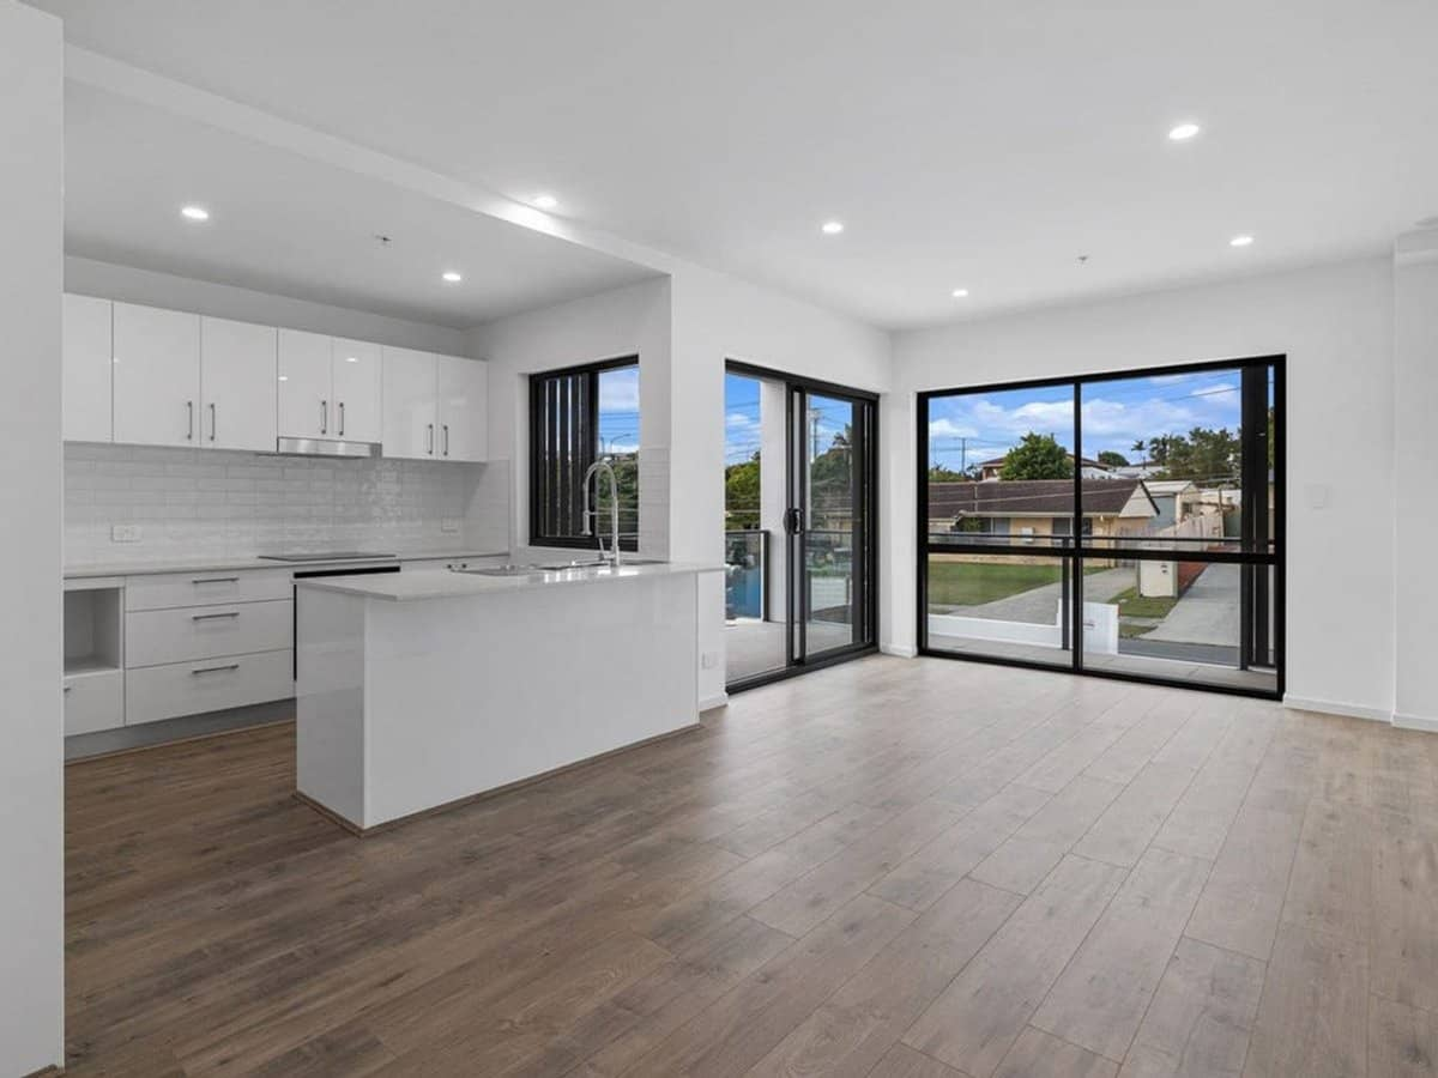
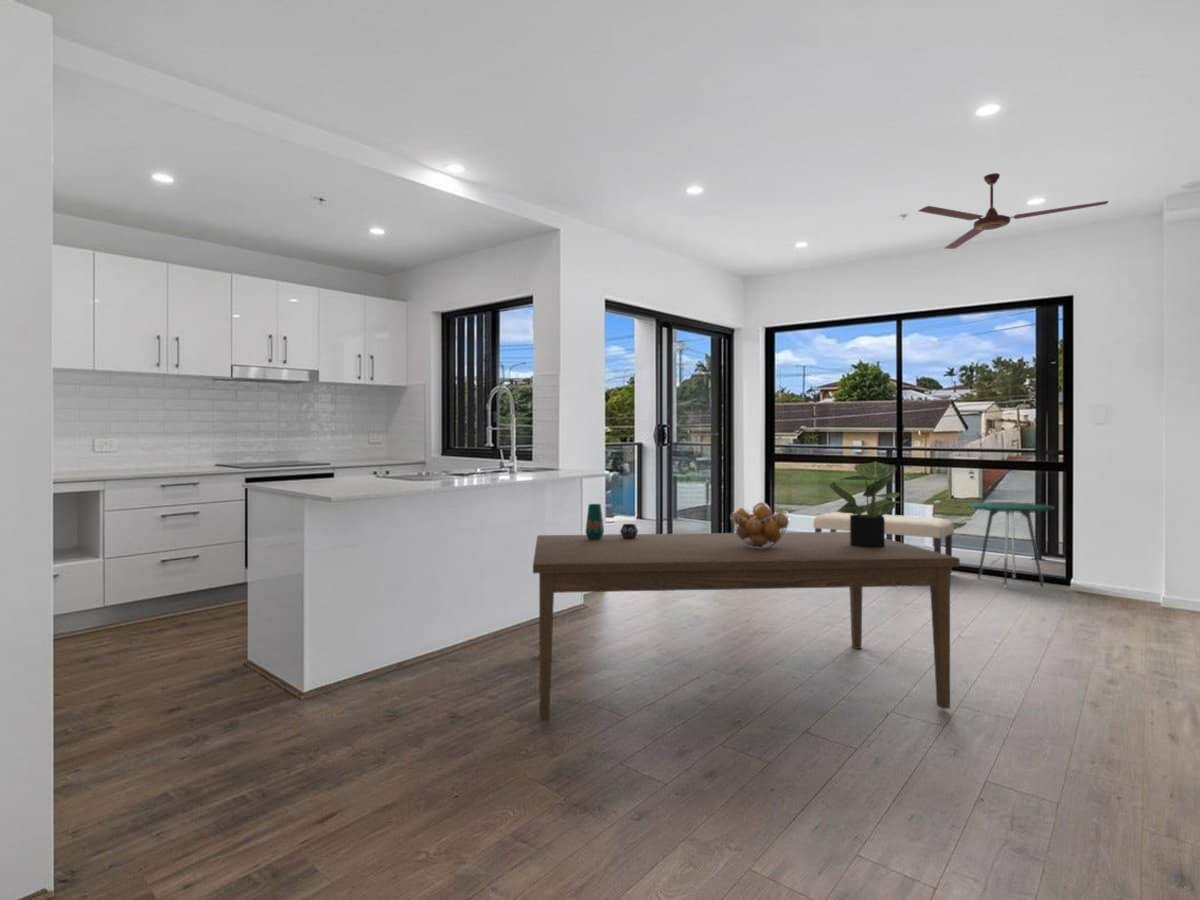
+ side table (1007, 543)
+ fruit basket (759, 524)
+ vase (602, 520)
+ potted plant (874, 503)
+ bench (885, 533)
+ dining table (723, 589)
+ ceiling fan (1017, 214)
